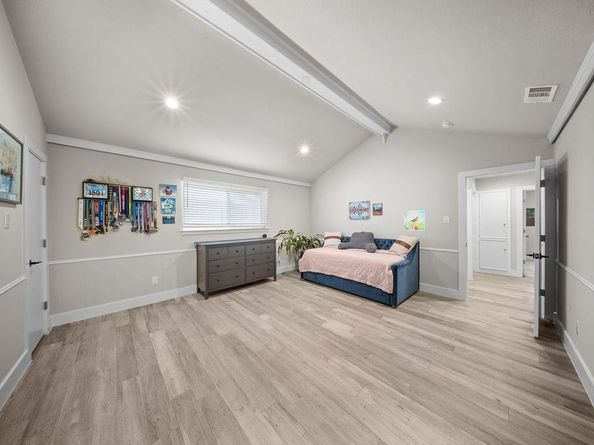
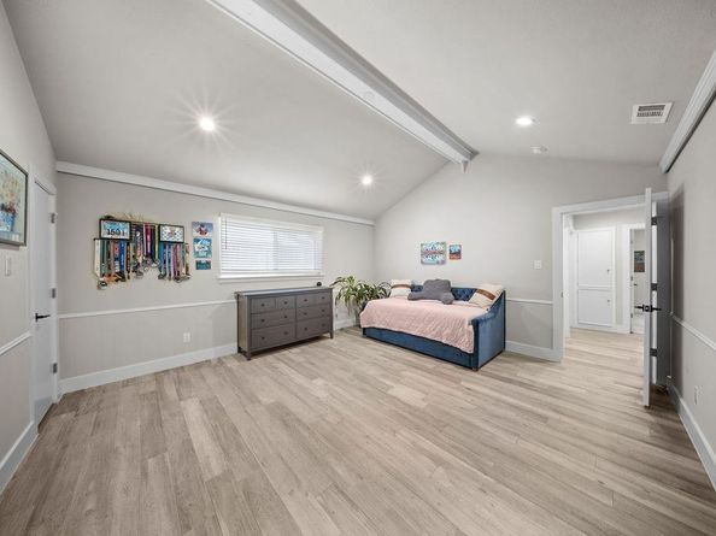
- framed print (414, 220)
